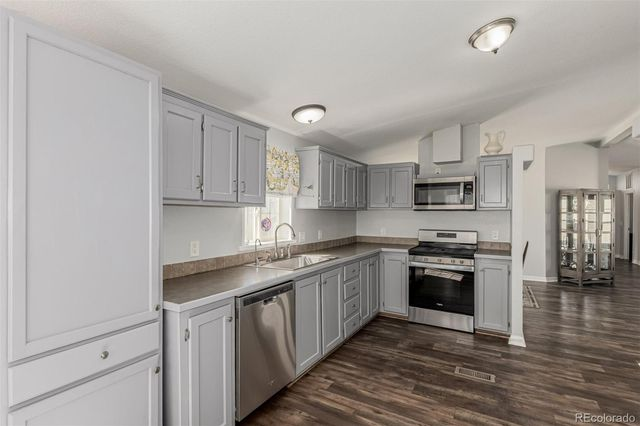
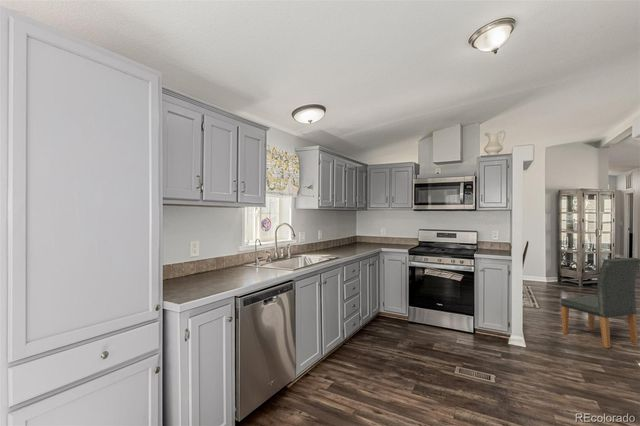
+ dining chair (599, 297)
